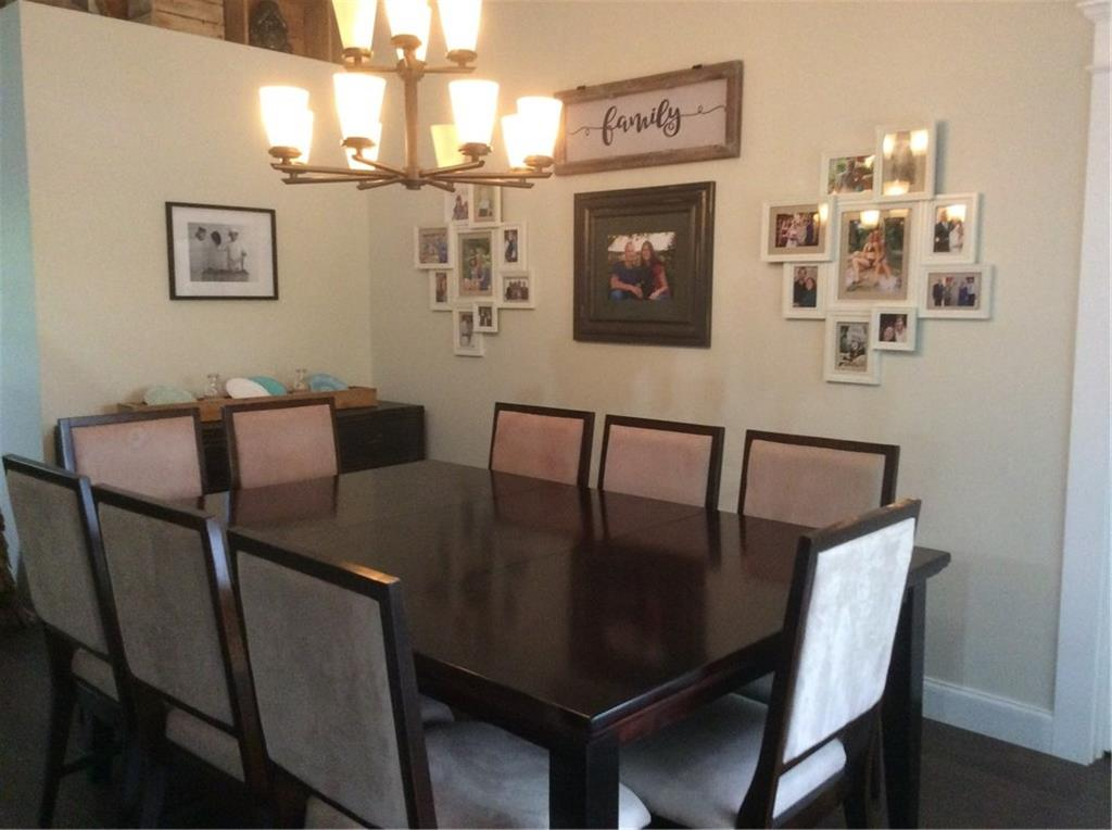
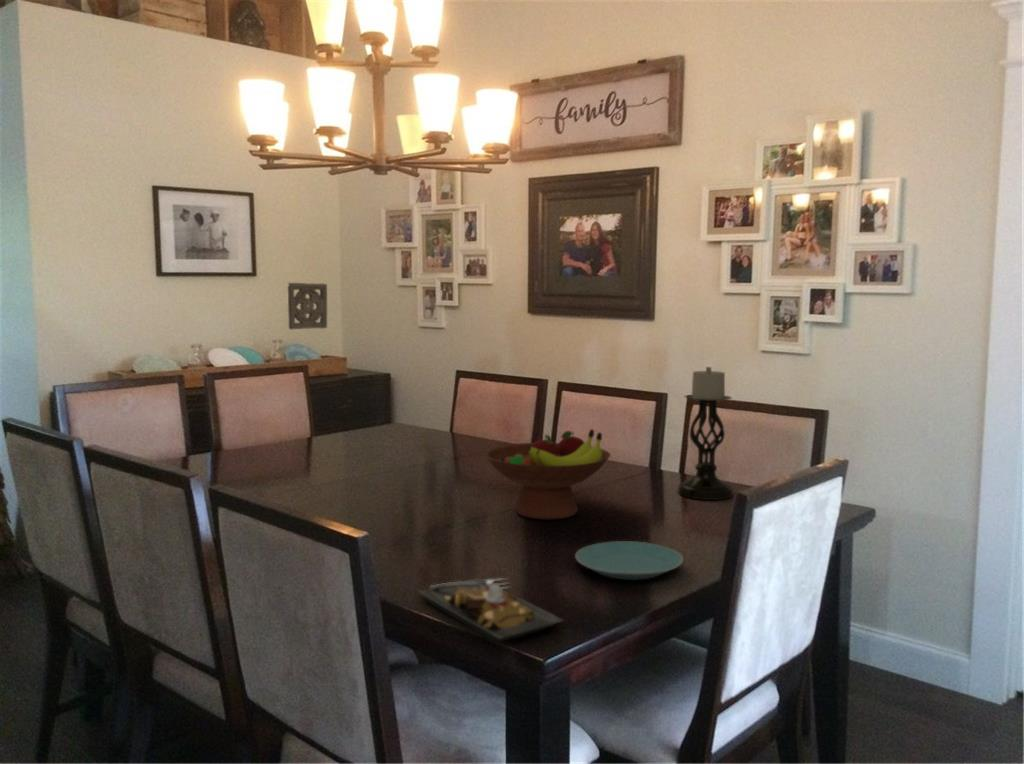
+ wall ornament (307, 306)
+ plate (493, 597)
+ fruit bowl (546, 471)
+ plate (628, 561)
+ candle holder (708, 432)
